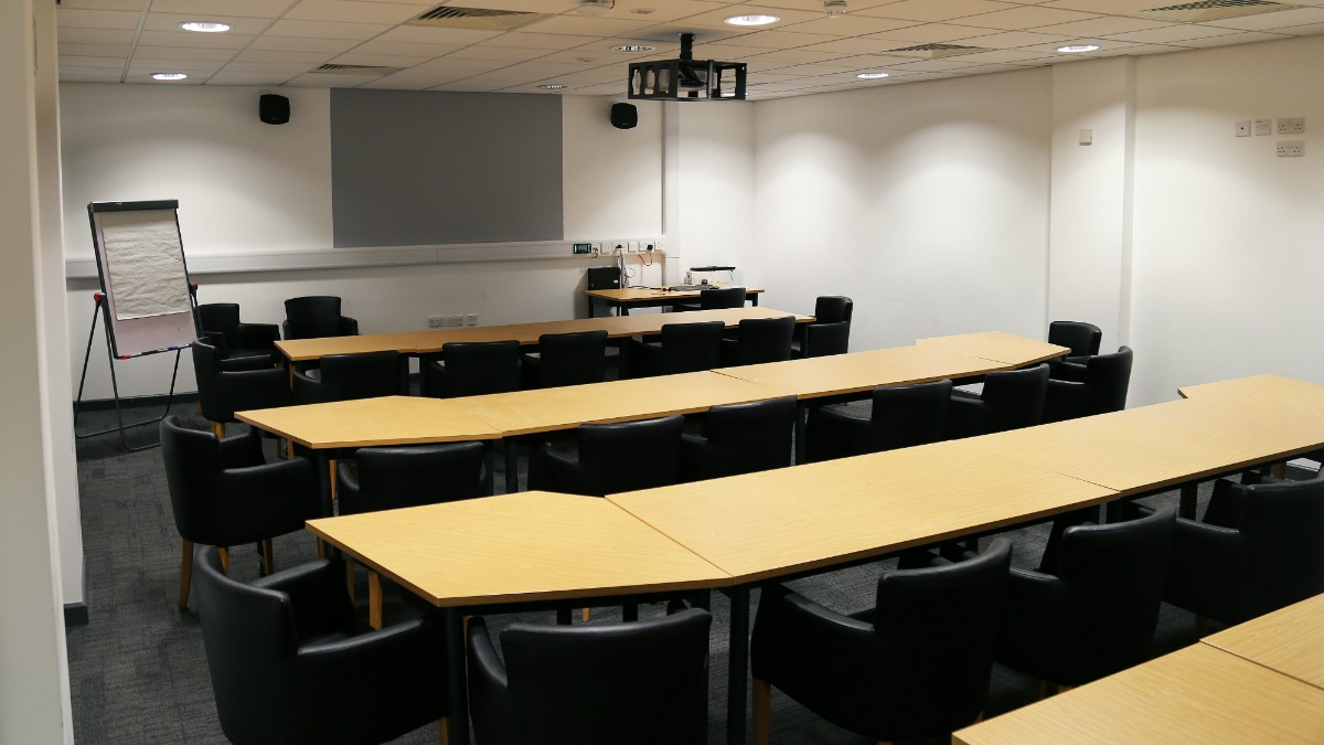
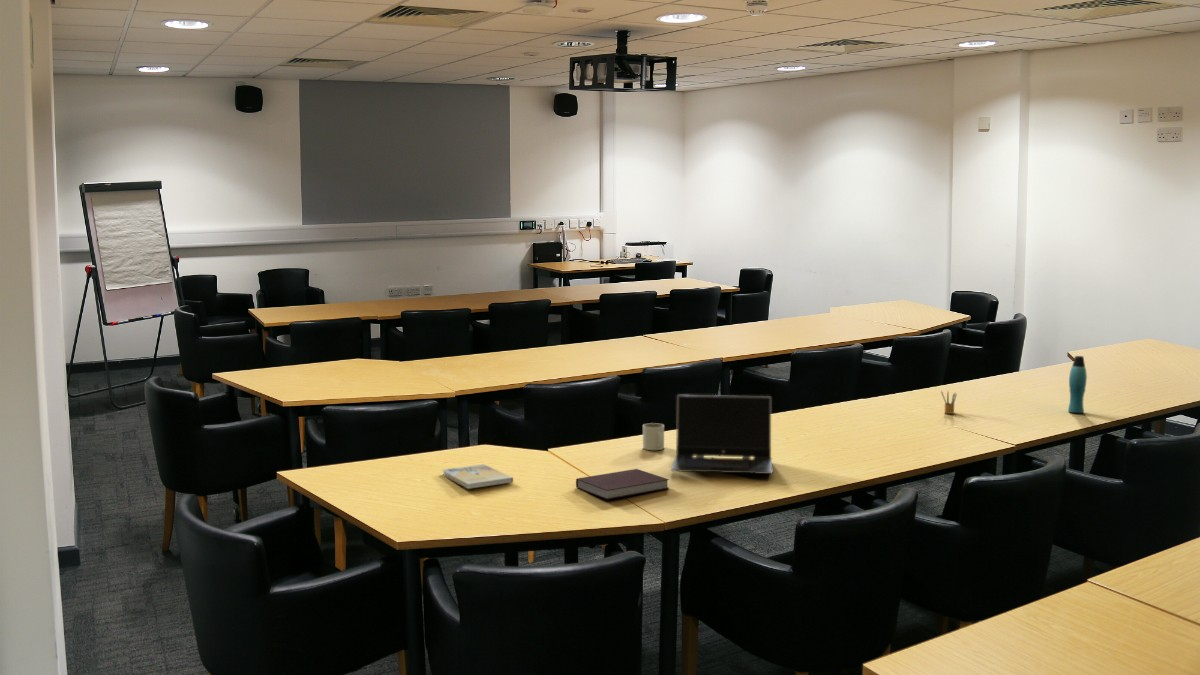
+ laptop computer (722, 434)
+ book (476, 475)
+ notebook (622, 483)
+ bottle (1077, 384)
+ mug (655, 437)
+ pencil box (948, 401)
